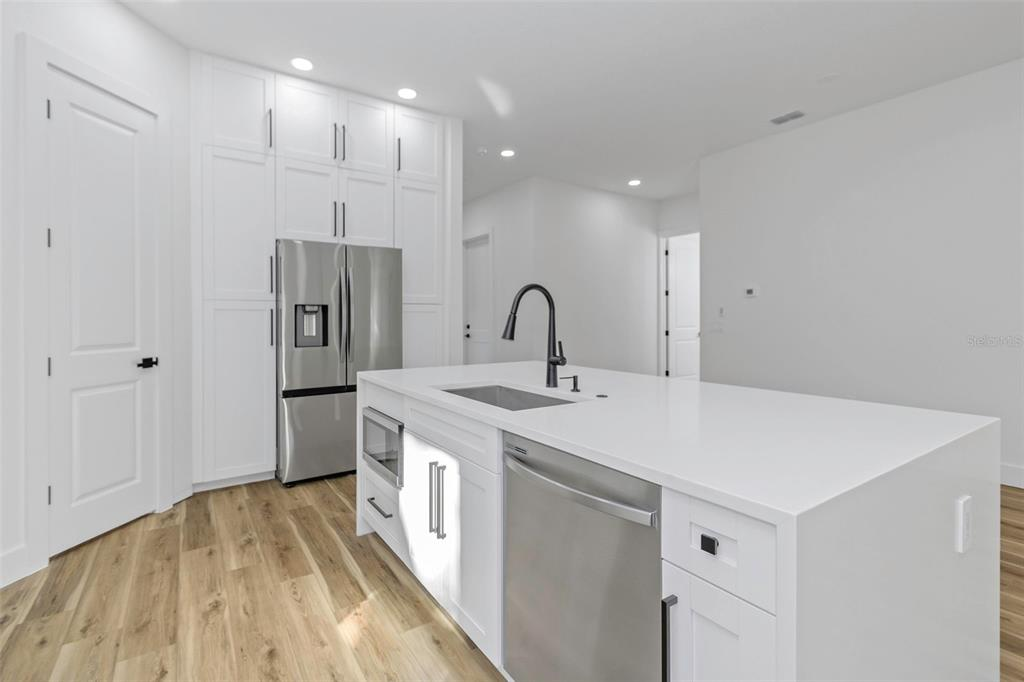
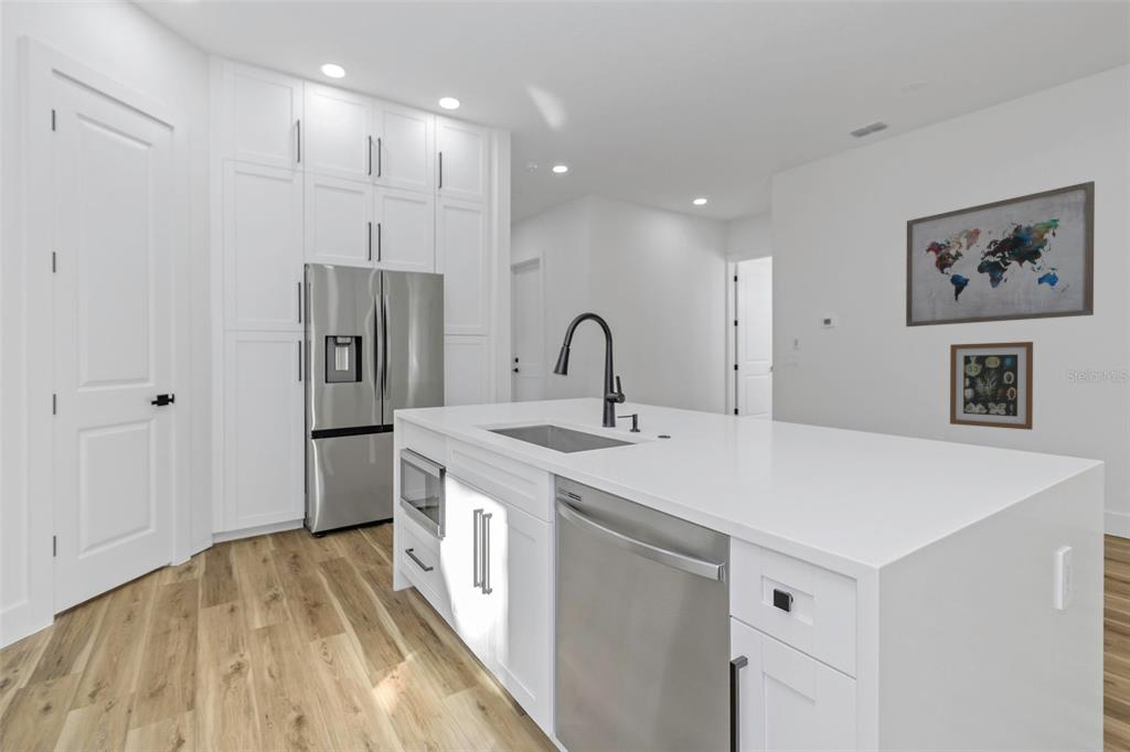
+ wall art (989, 385)
+ wall art (989, 262)
